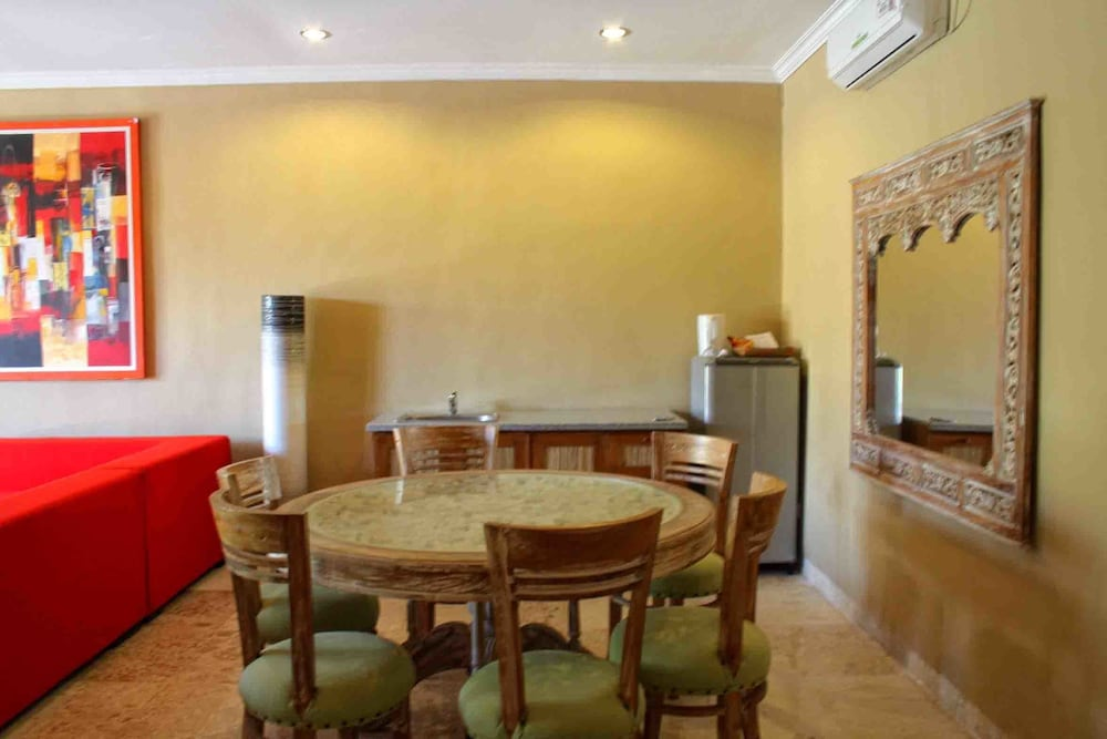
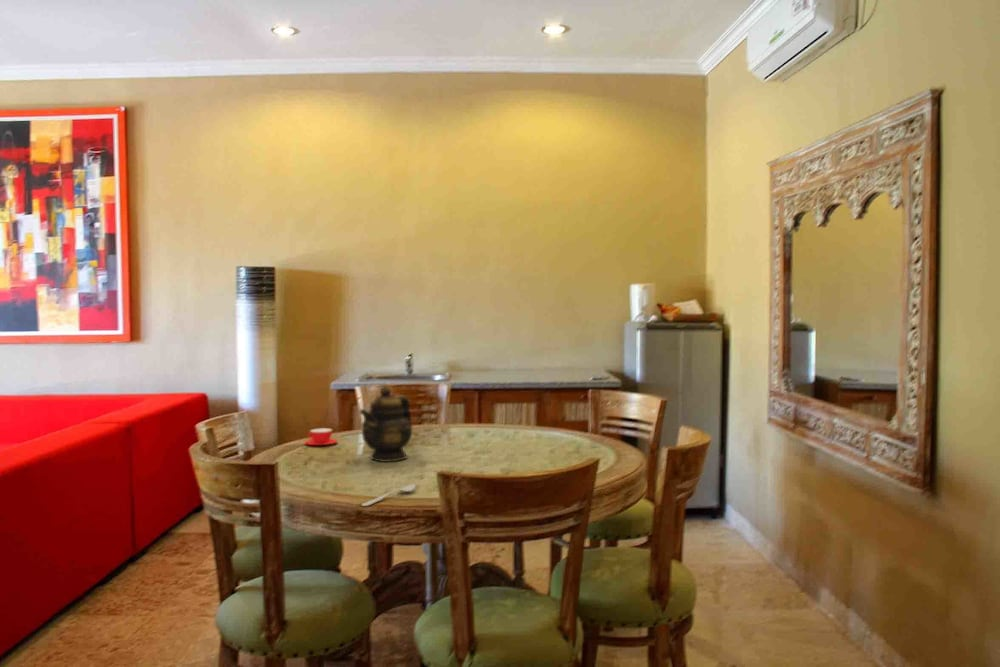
+ teacup (321, 436)
+ spoon (389, 493)
+ teapot (388, 421)
